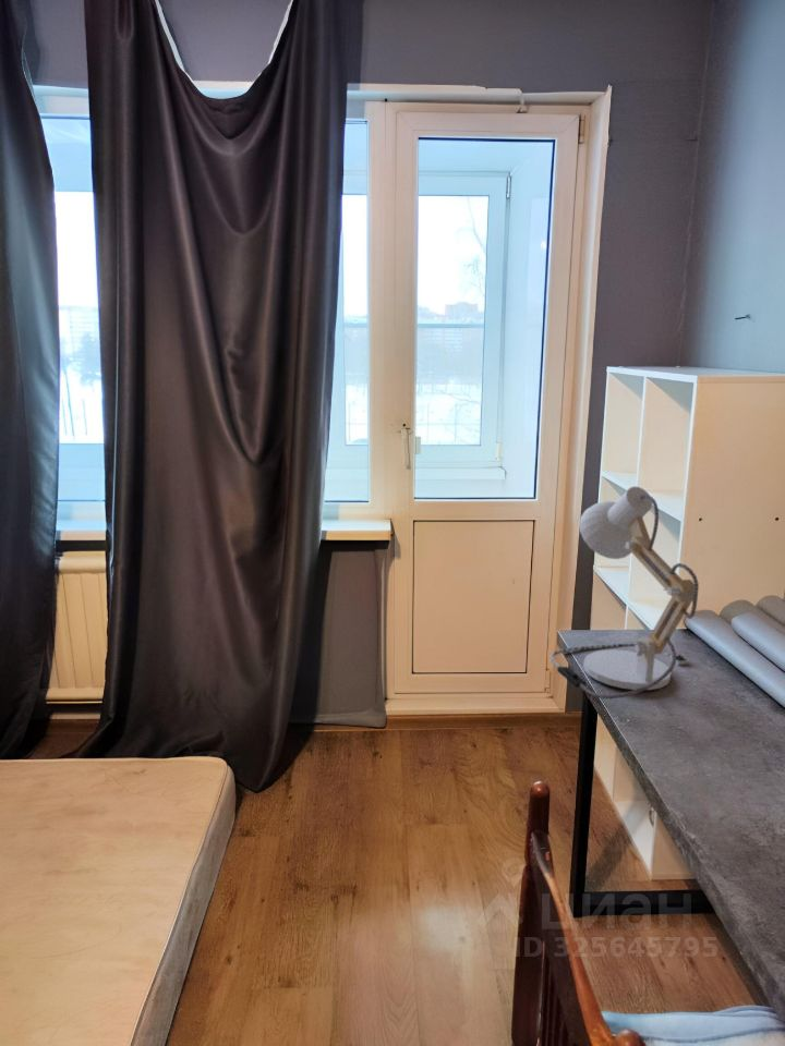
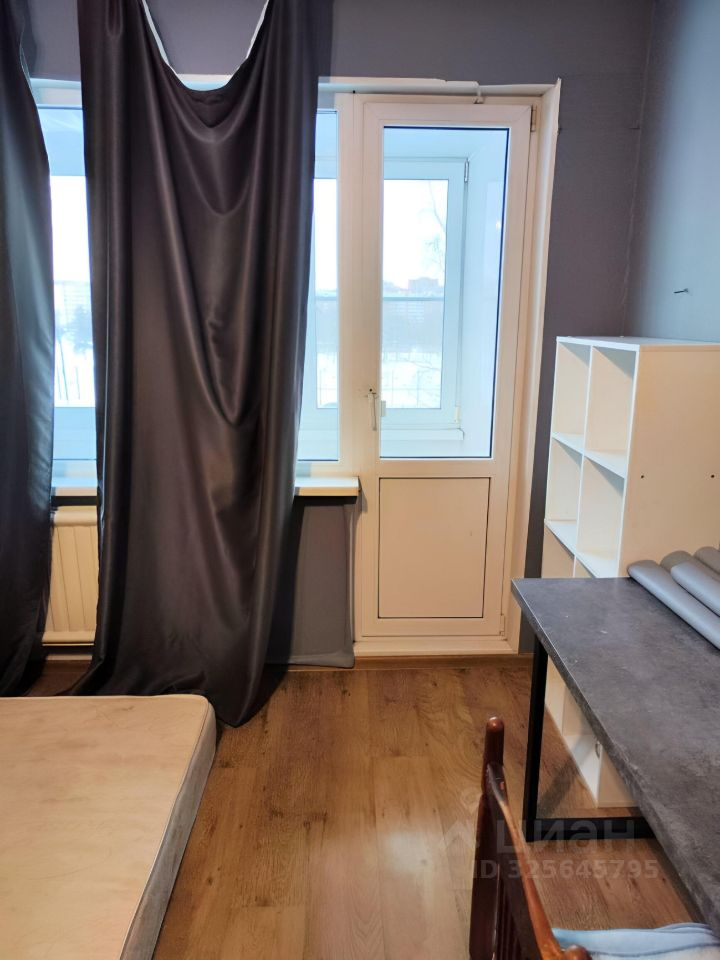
- desk lamp (648, 570)
